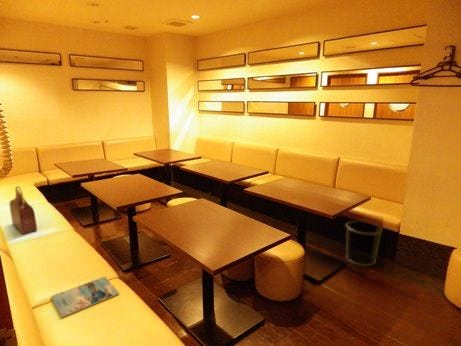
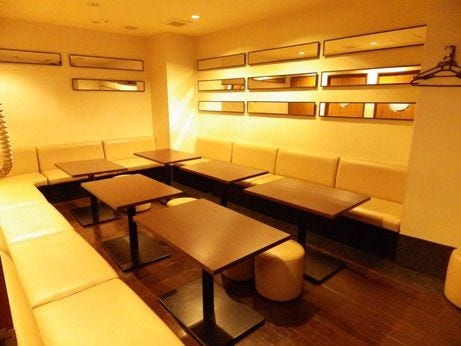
- magazine (85, 295)
- handbag (21, 207)
- waste bin (362, 242)
